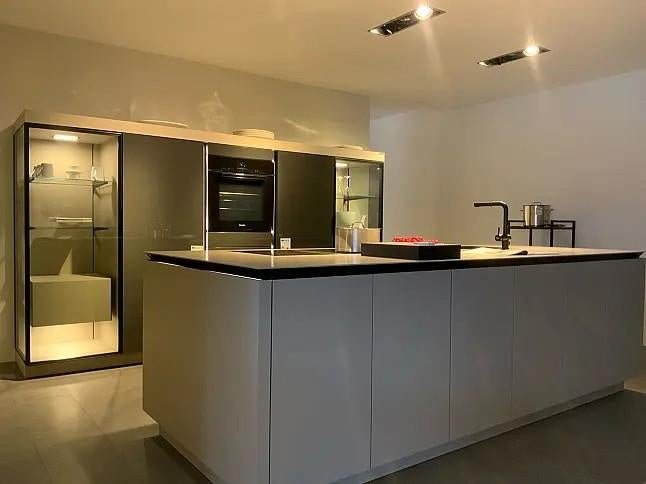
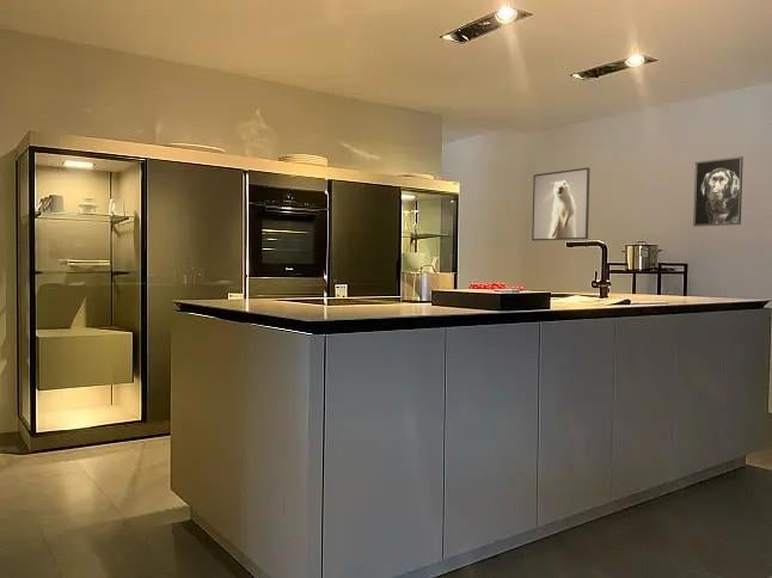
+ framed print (559, 205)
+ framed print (717, 192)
